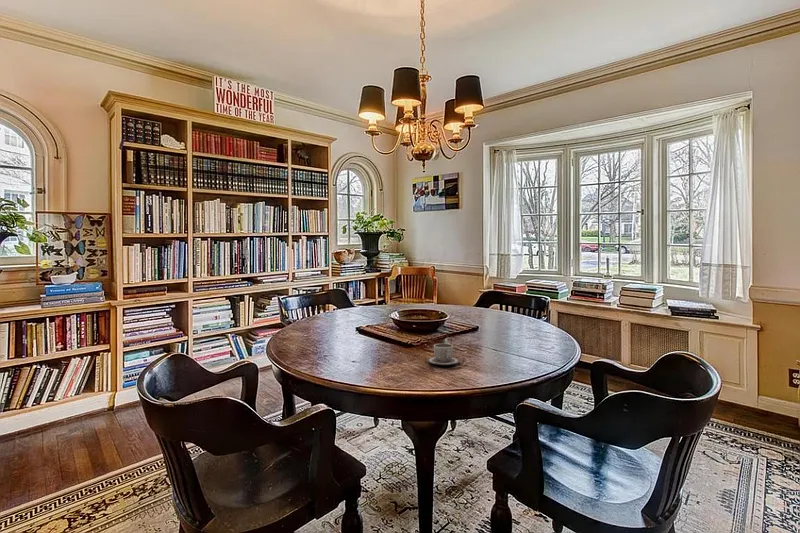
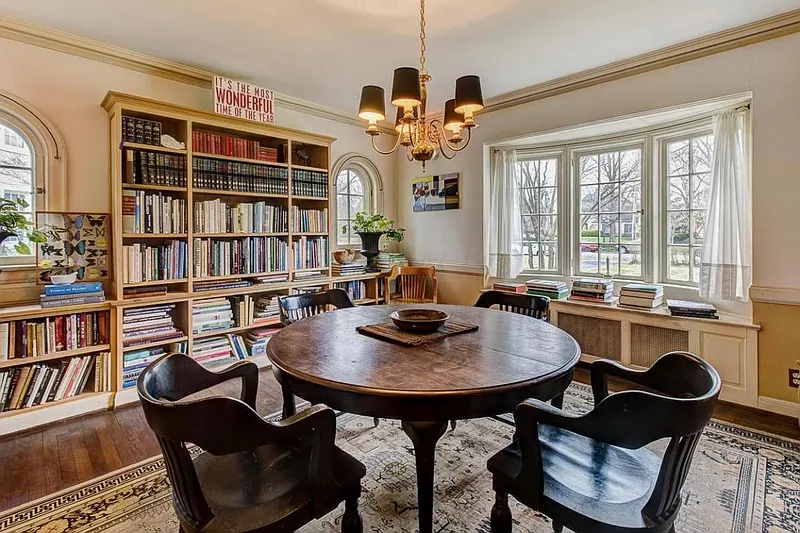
- cup (443, 354)
